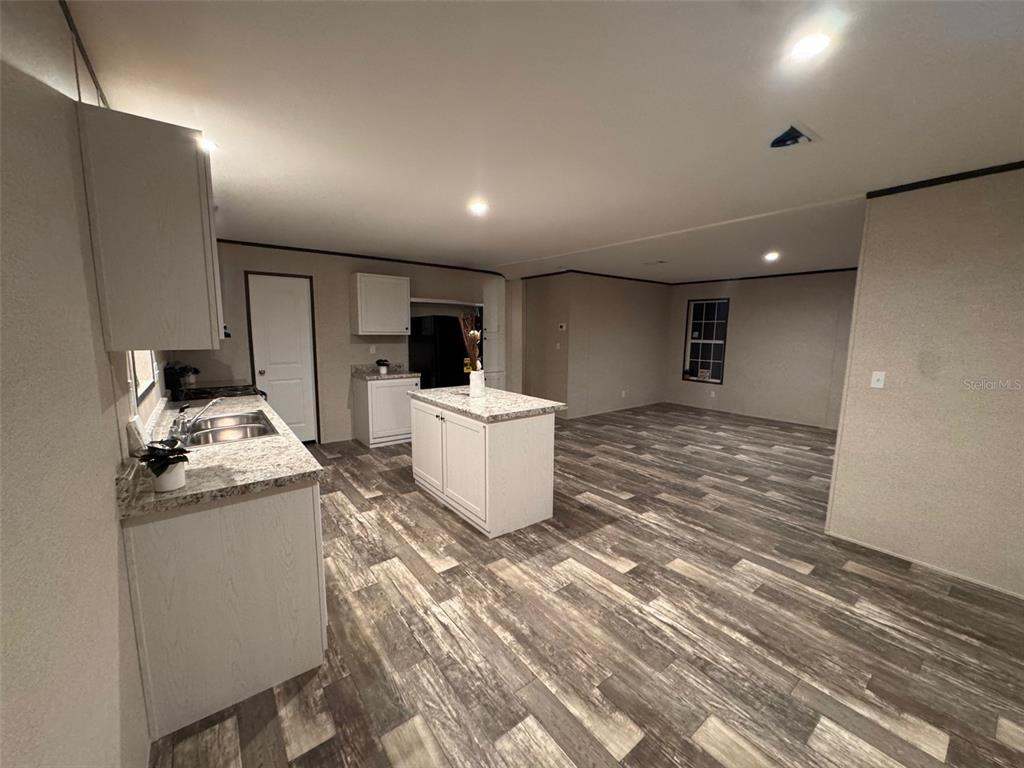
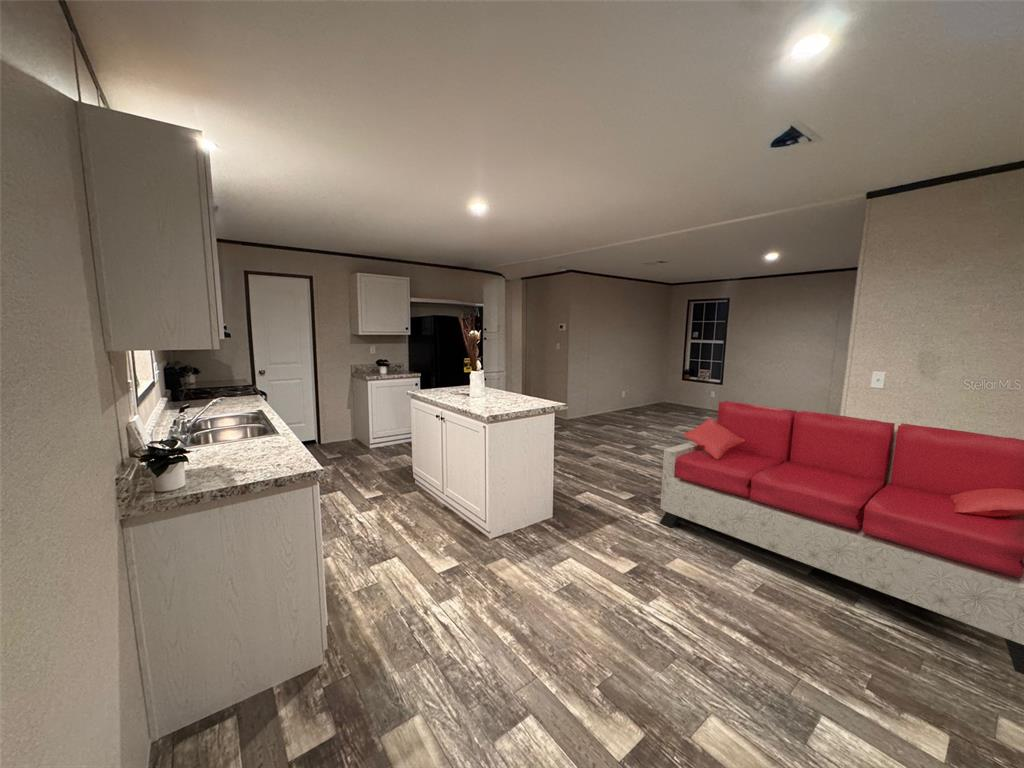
+ sofa (826, 492)
